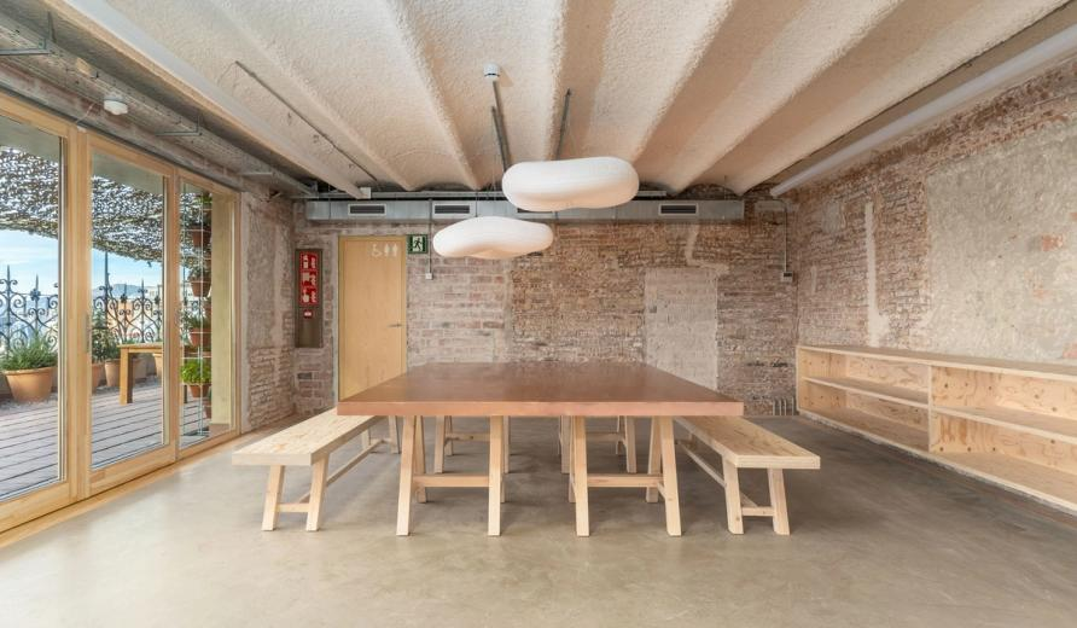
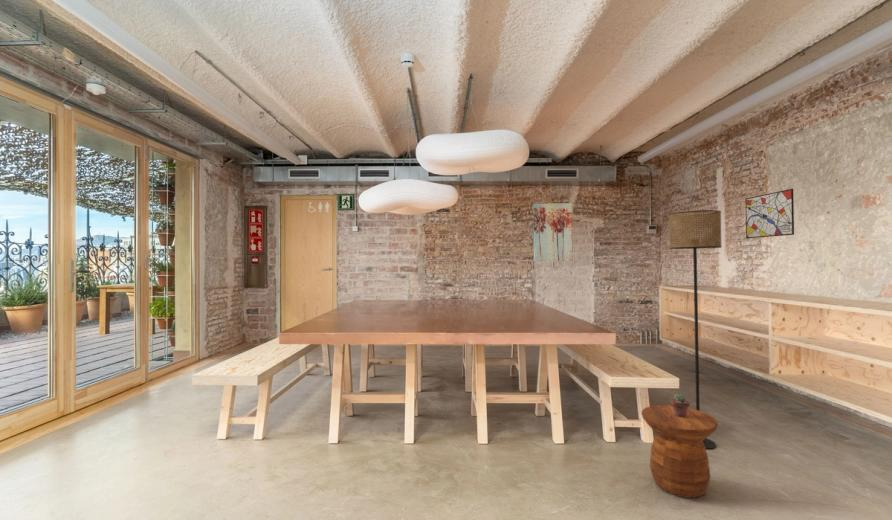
+ side table (678, 451)
+ floor lamp (696, 327)
+ potted succulent (680, 404)
+ wall art (552, 232)
+ wall art (767, 215)
